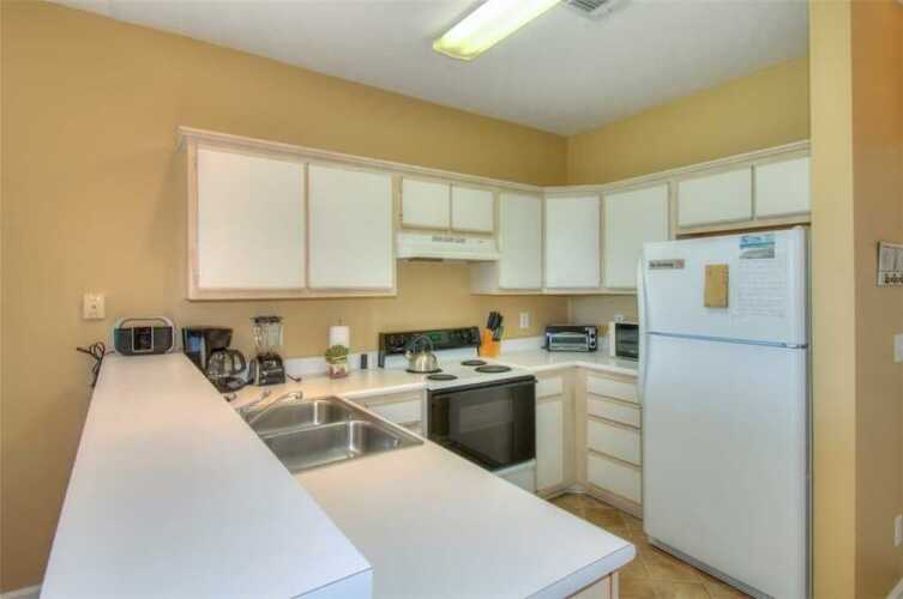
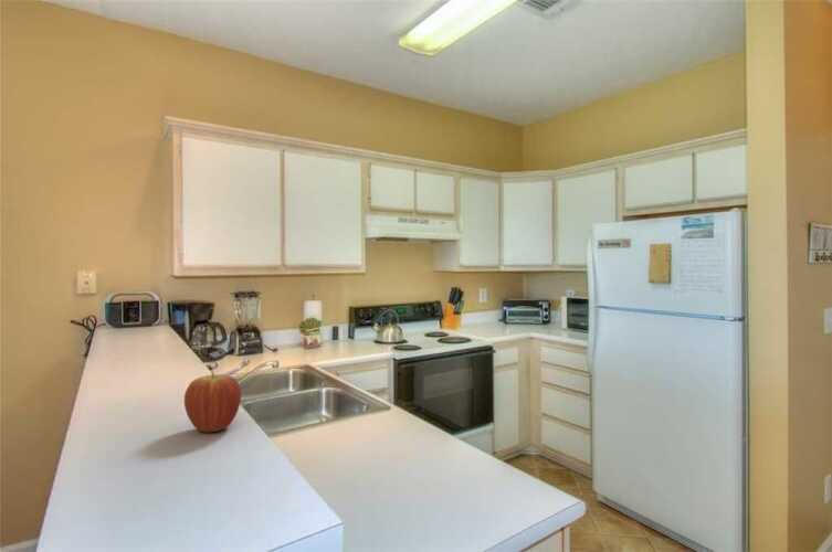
+ fruit (213, 399)
